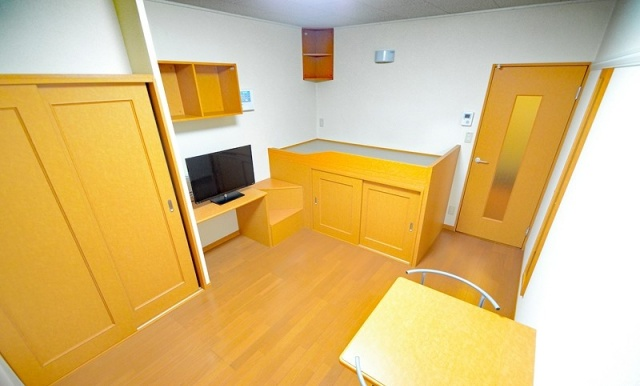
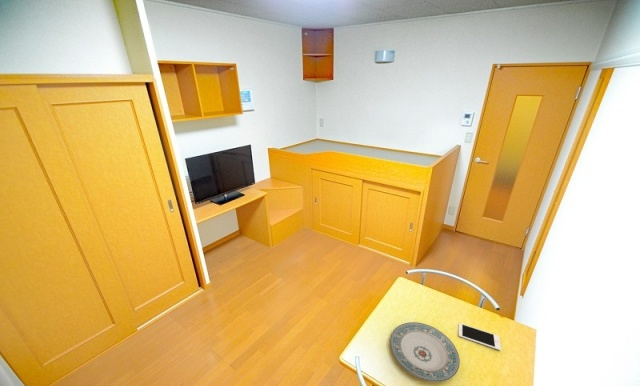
+ cell phone (478, 336)
+ plate (423, 351)
